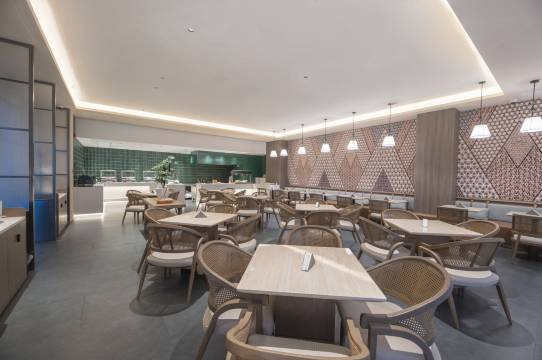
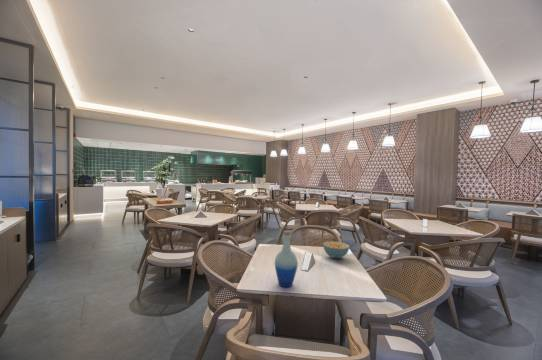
+ cereal bowl (335, 251)
+ bottle (286, 257)
